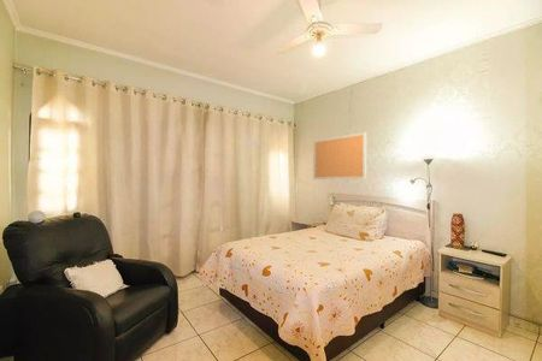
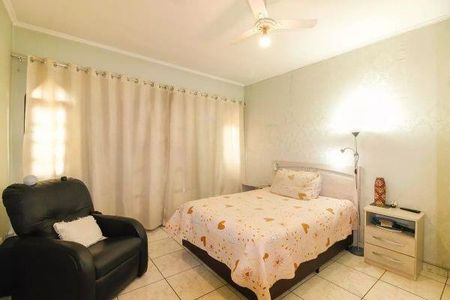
- bulletin board (337, 158)
